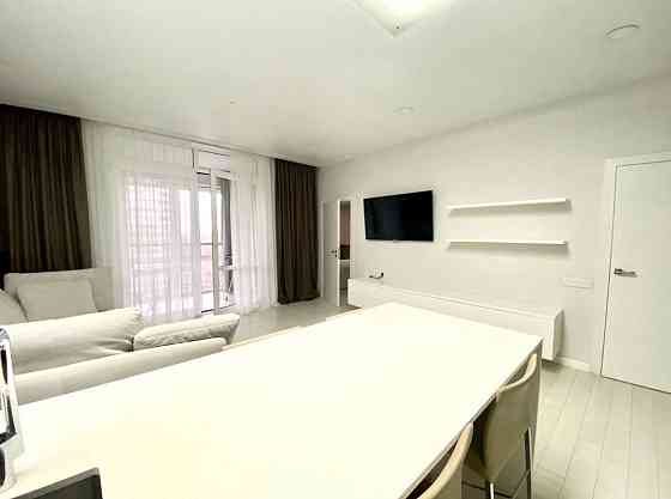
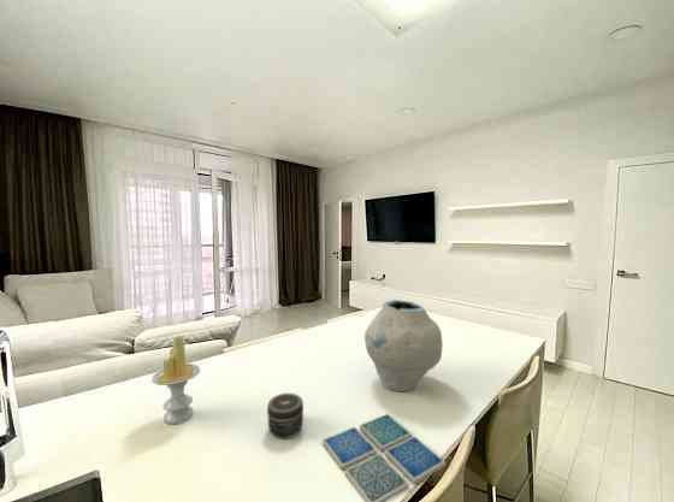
+ drink coaster (382, 450)
+ vase (401, 343)
+ jar (285, 414)
+ candle (177, 376)
